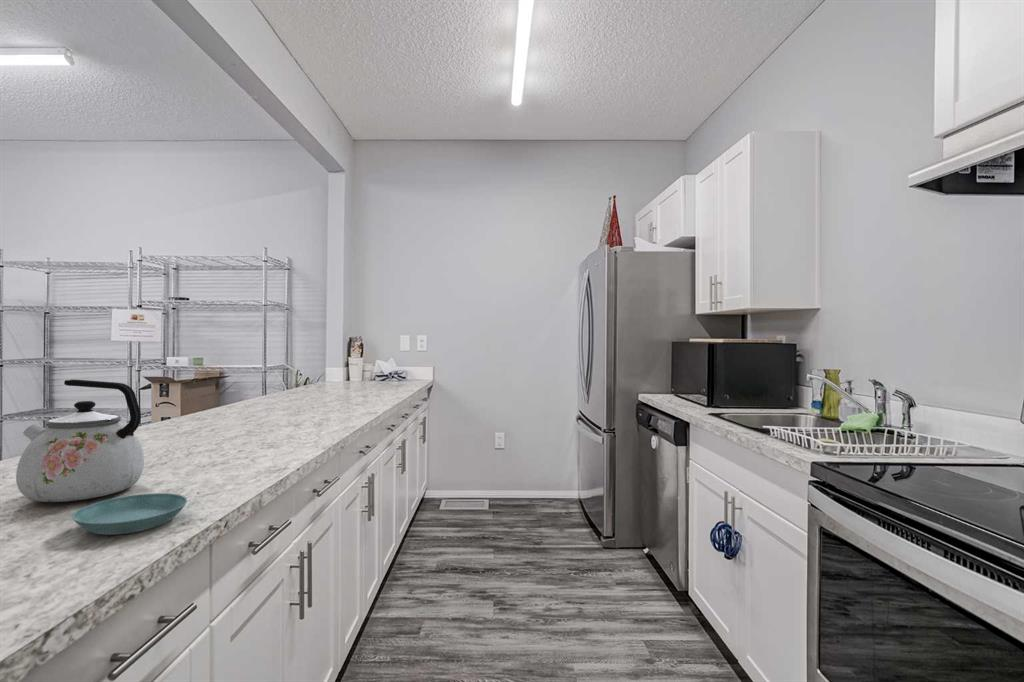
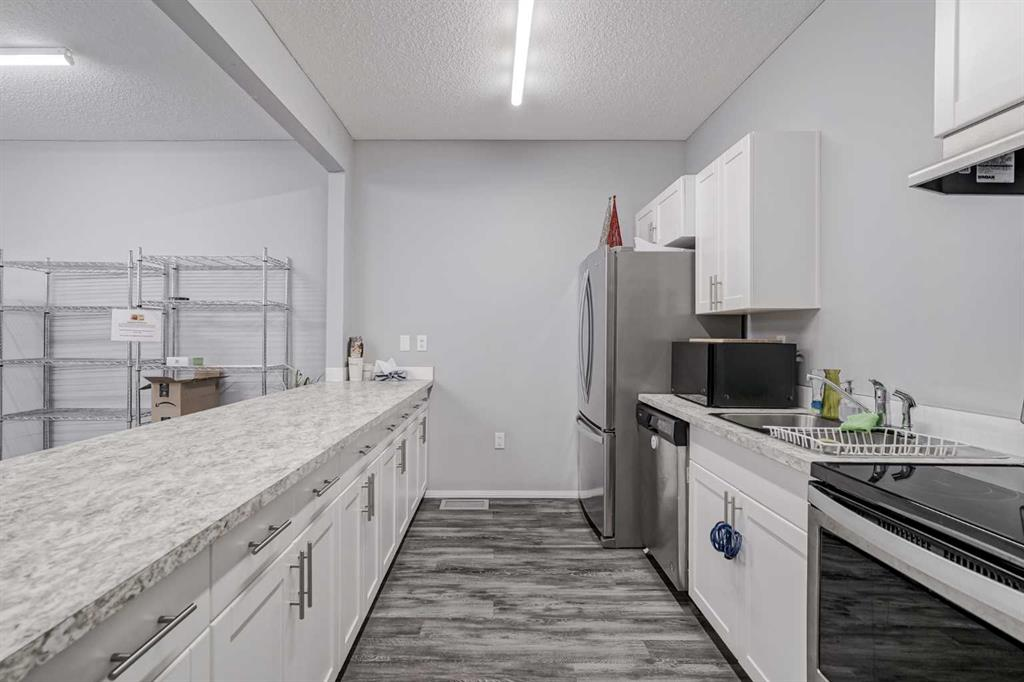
- kettle (83, 436)
- saucer (132, 514)
